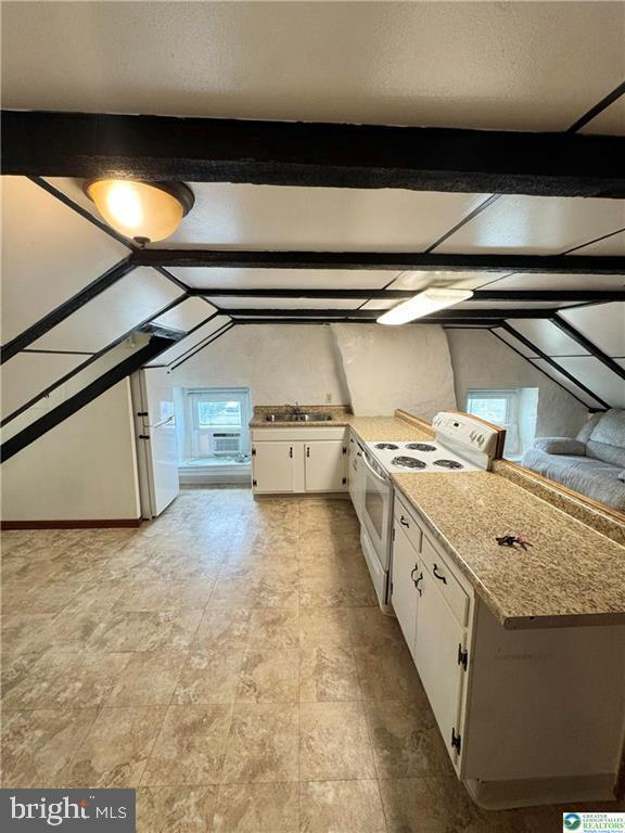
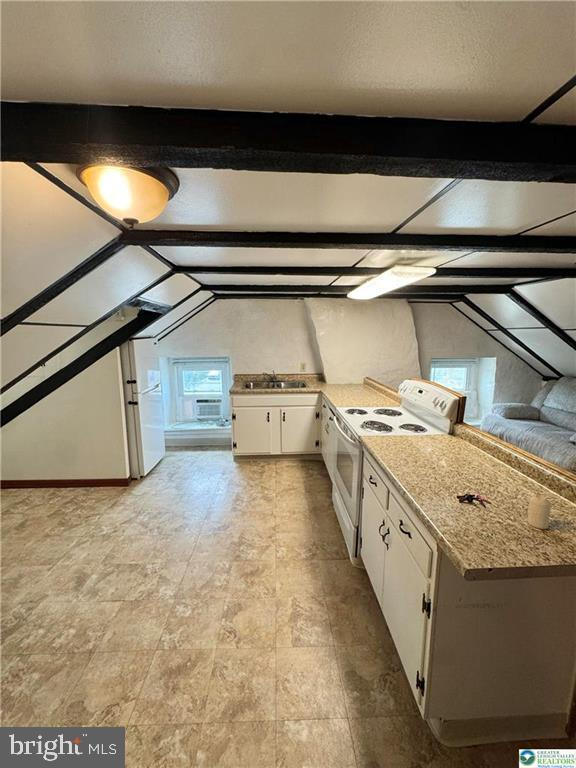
+ candle (539, 510)
